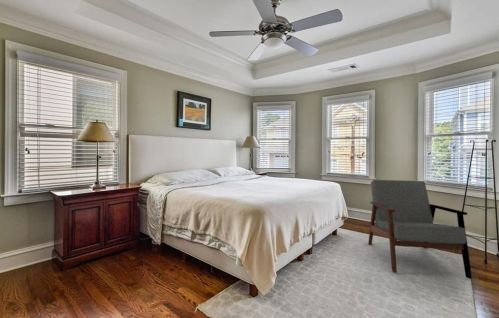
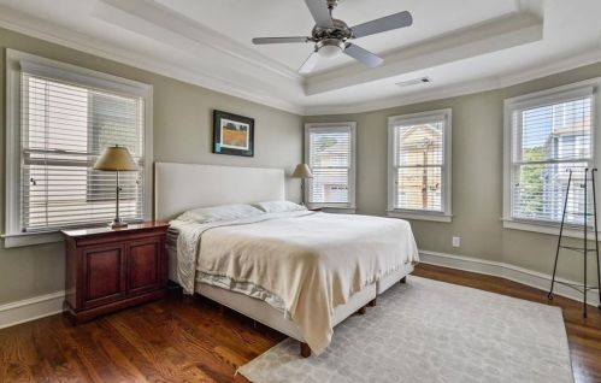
- armchair (410, 220)
